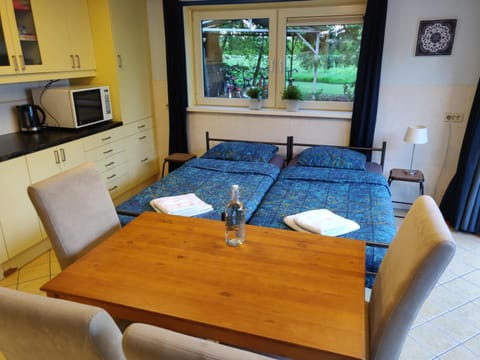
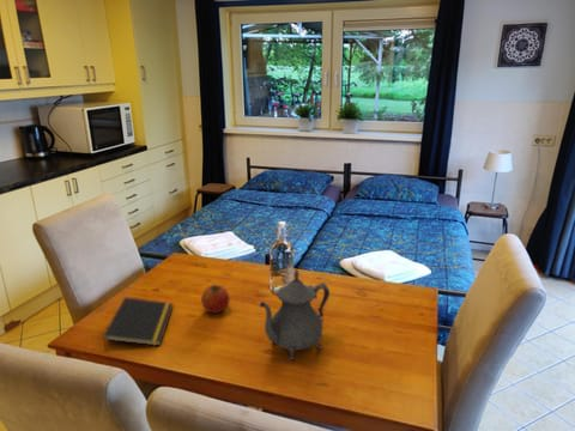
+ notepad (140, 320)
+ teapot (296, 308)
+ fruit (214, 296)
